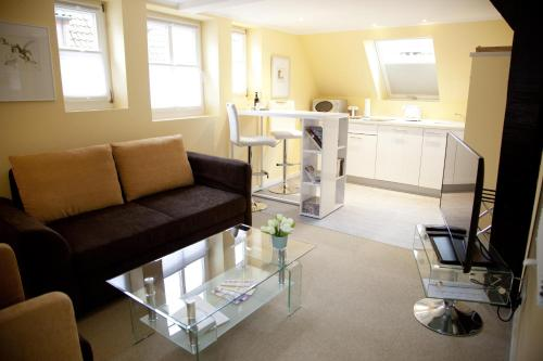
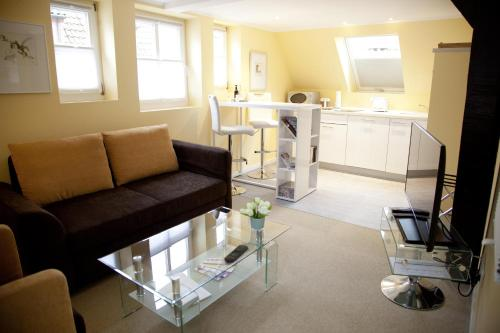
+ remote control (236, 253)
